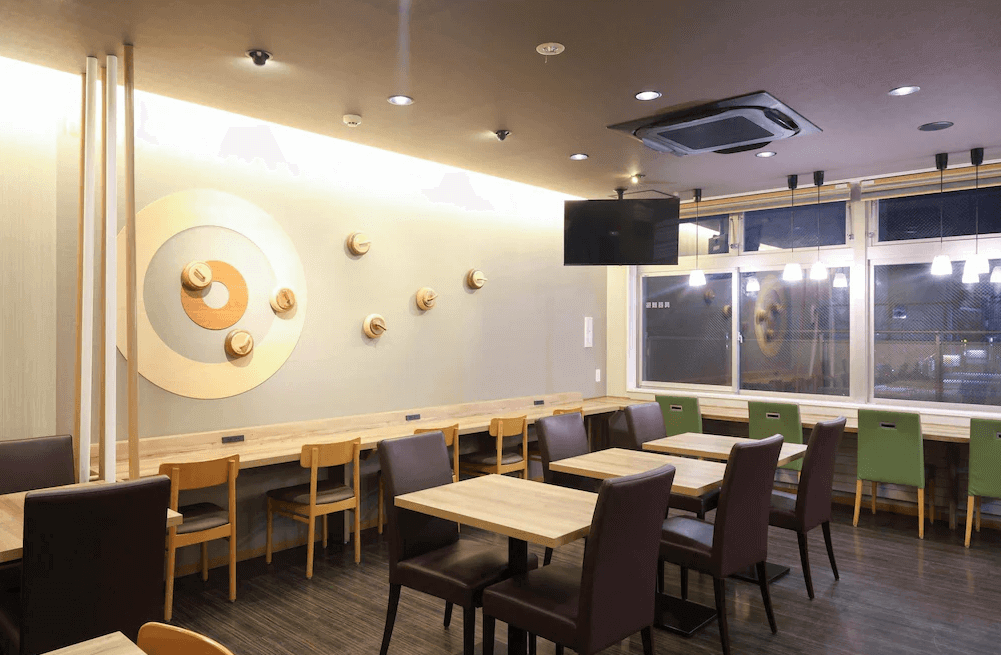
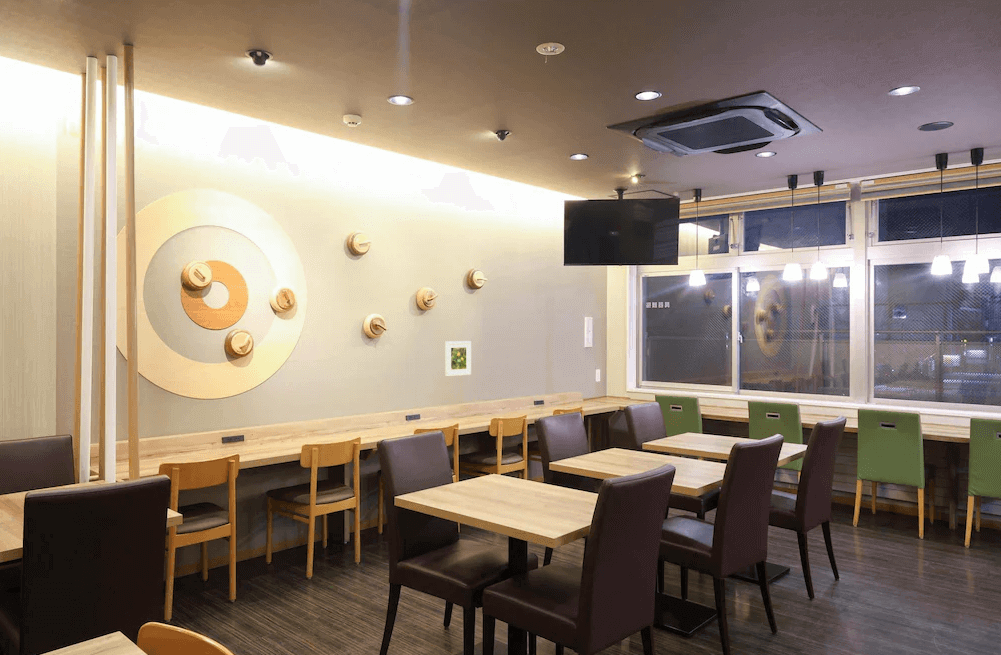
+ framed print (458, 358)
